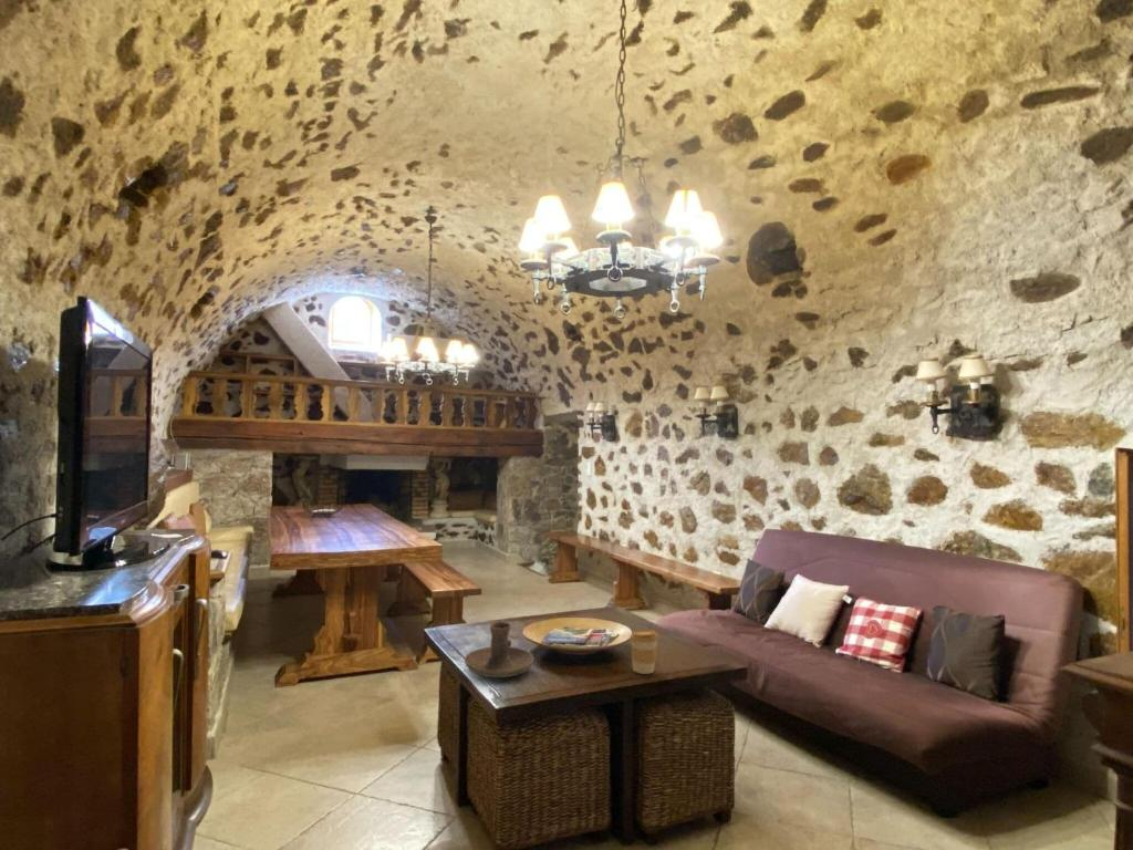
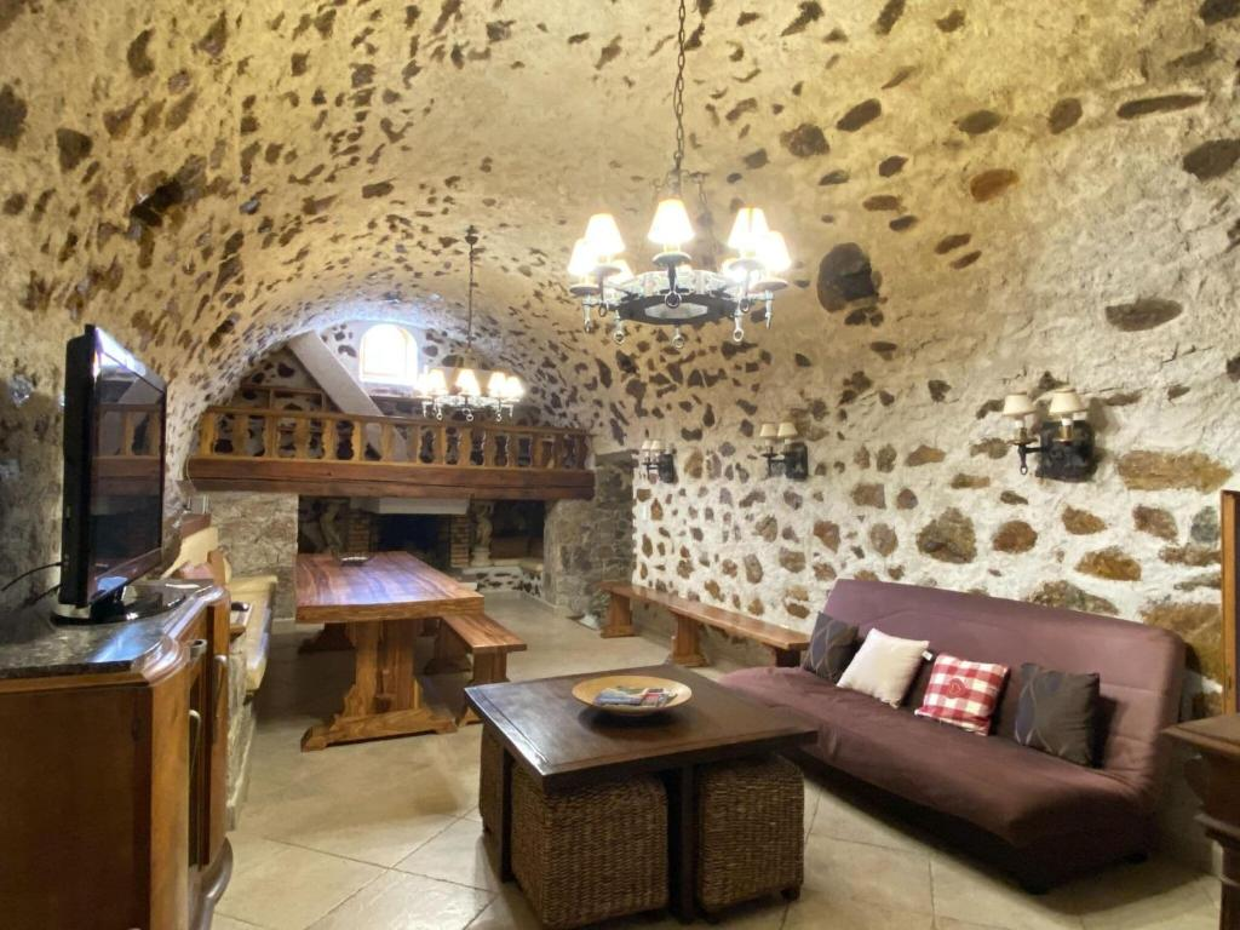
- candle holder (500, 644)
- coffee cup (643, 650)
